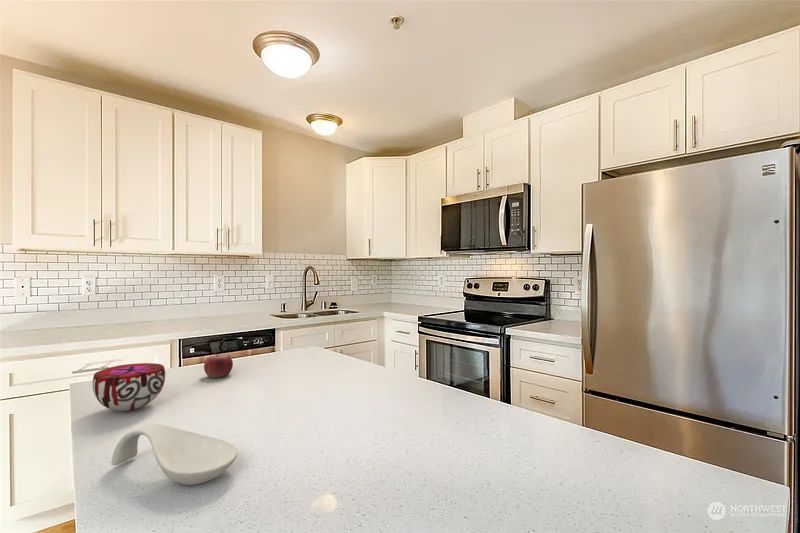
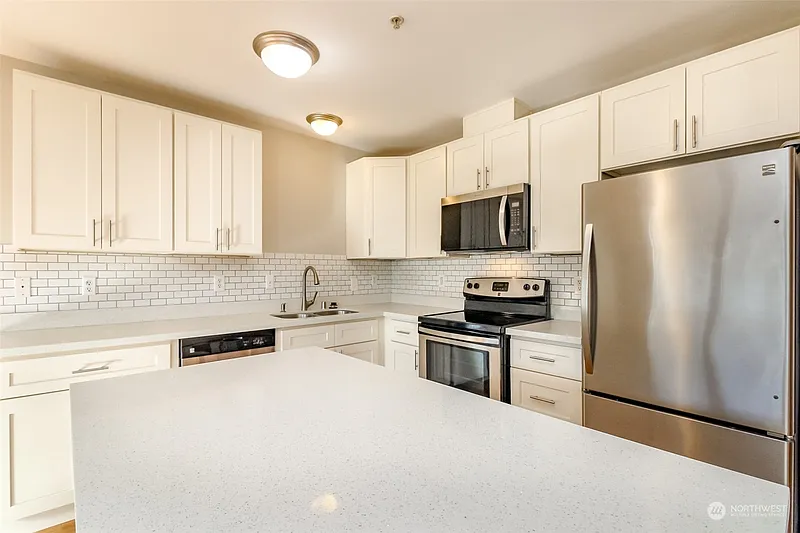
- fruit (218, 363)
- spoon rest (172, 451)
- decorative bowl (130, 388)
